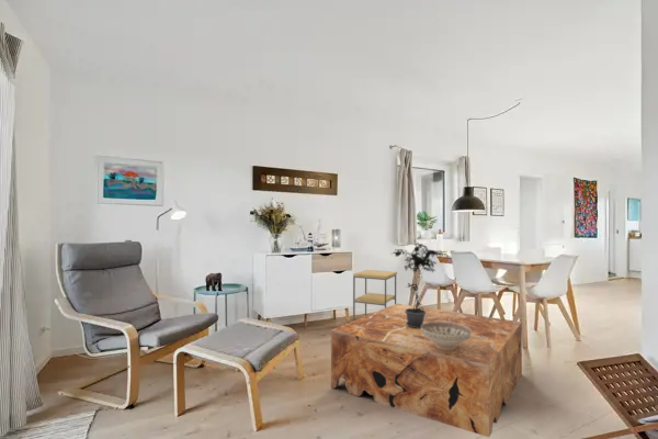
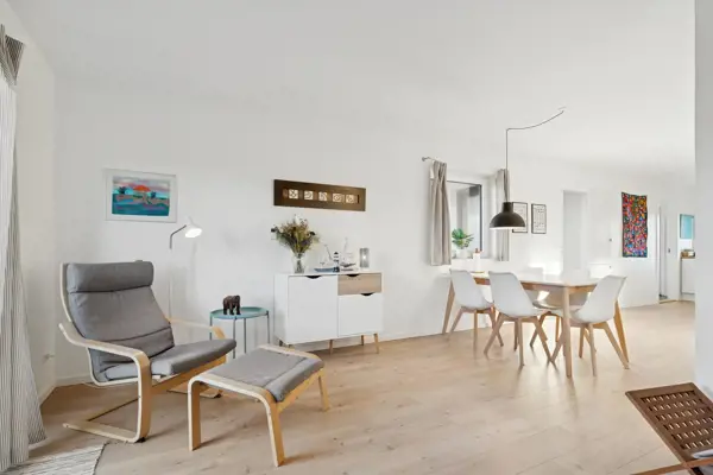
- side table (375, 296)
- decorative bowl (445, 337)
- coffee table (430, 352)
- potted plant (417, 283)
